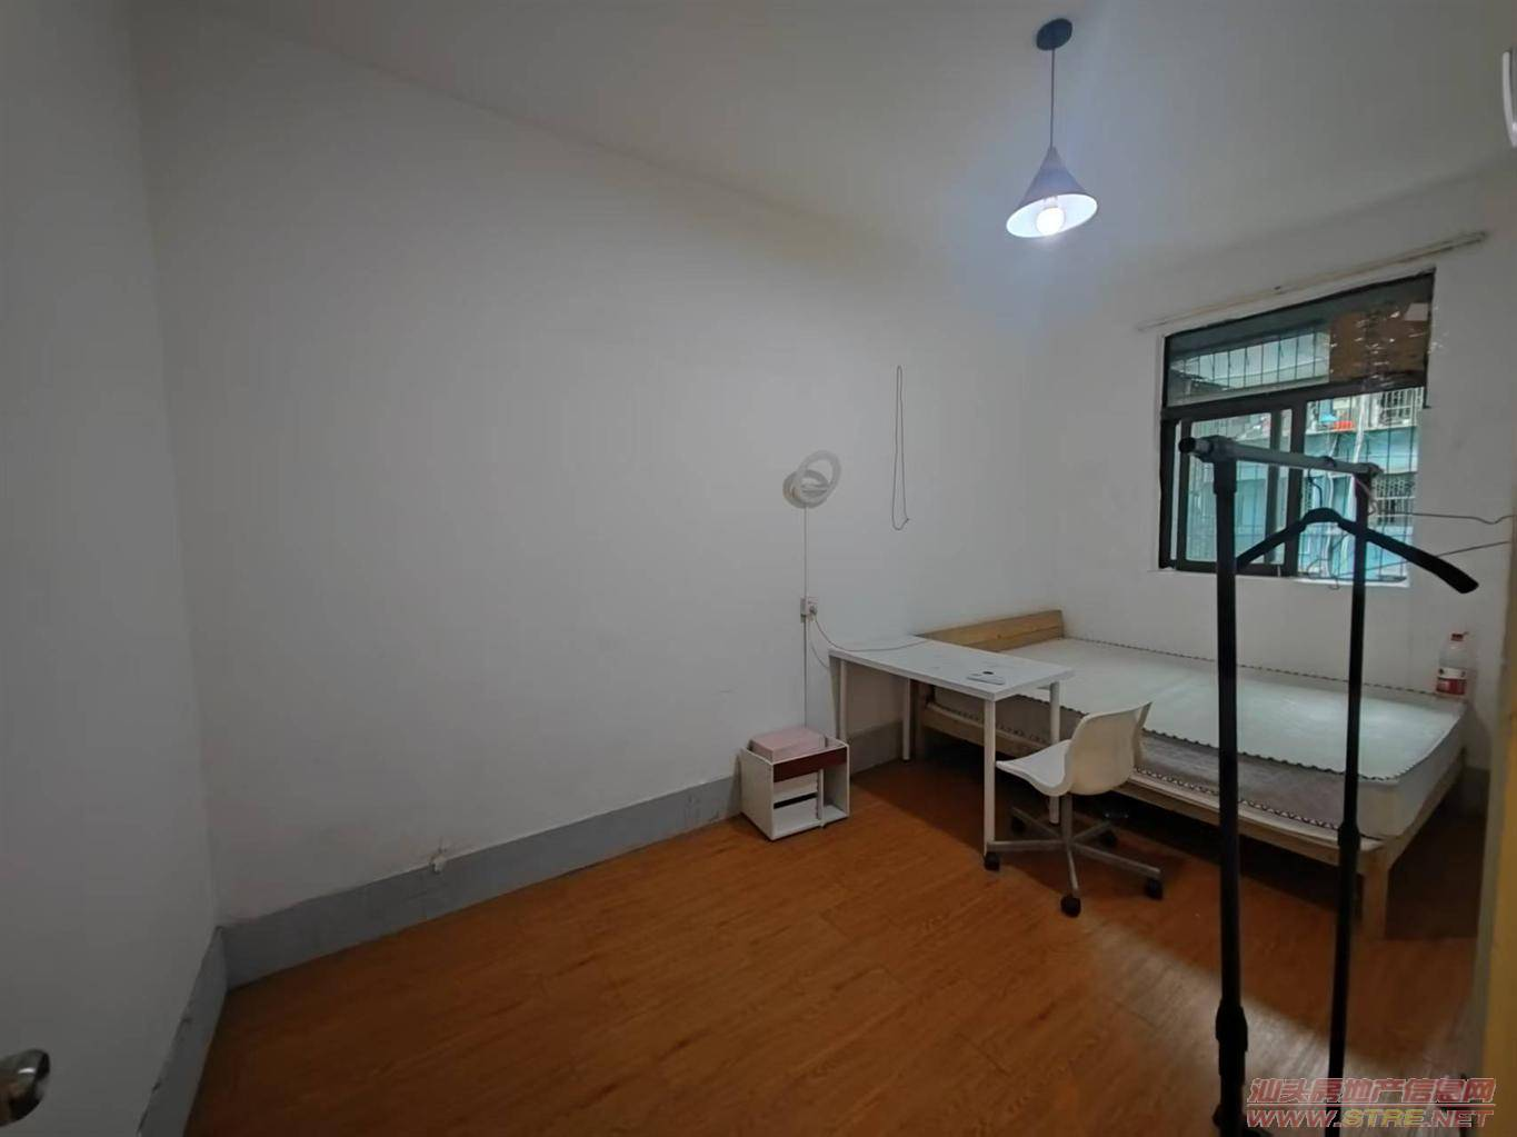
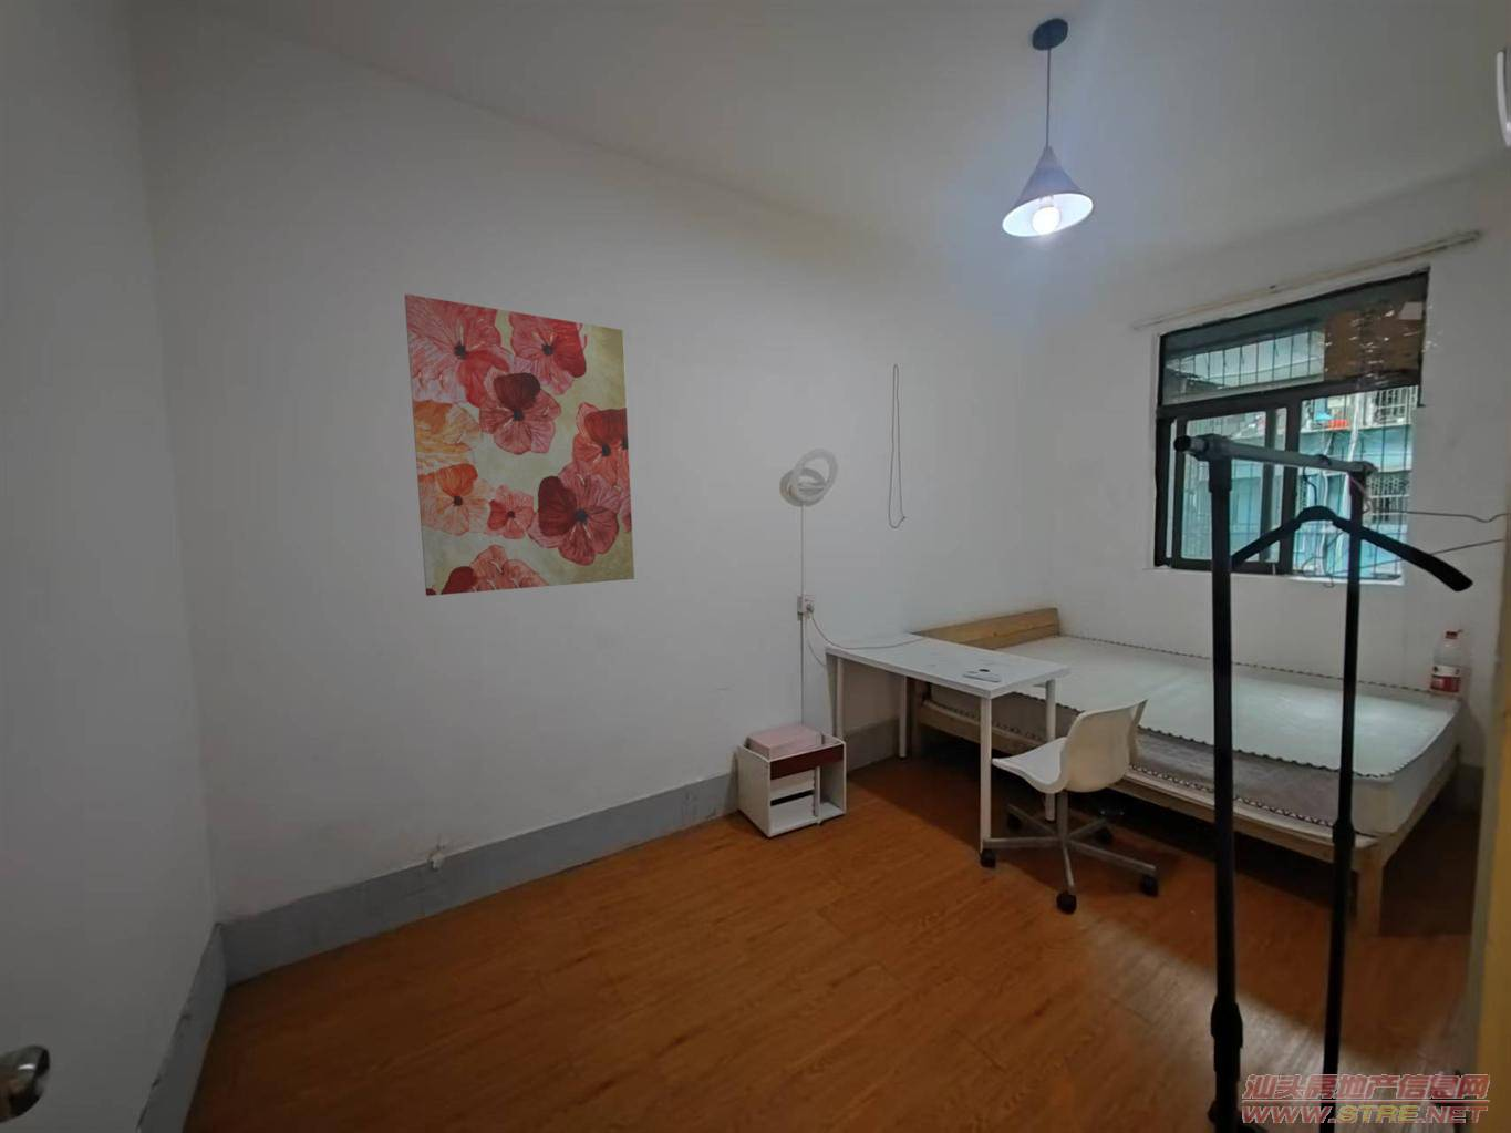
+ wall art (532, 453)
